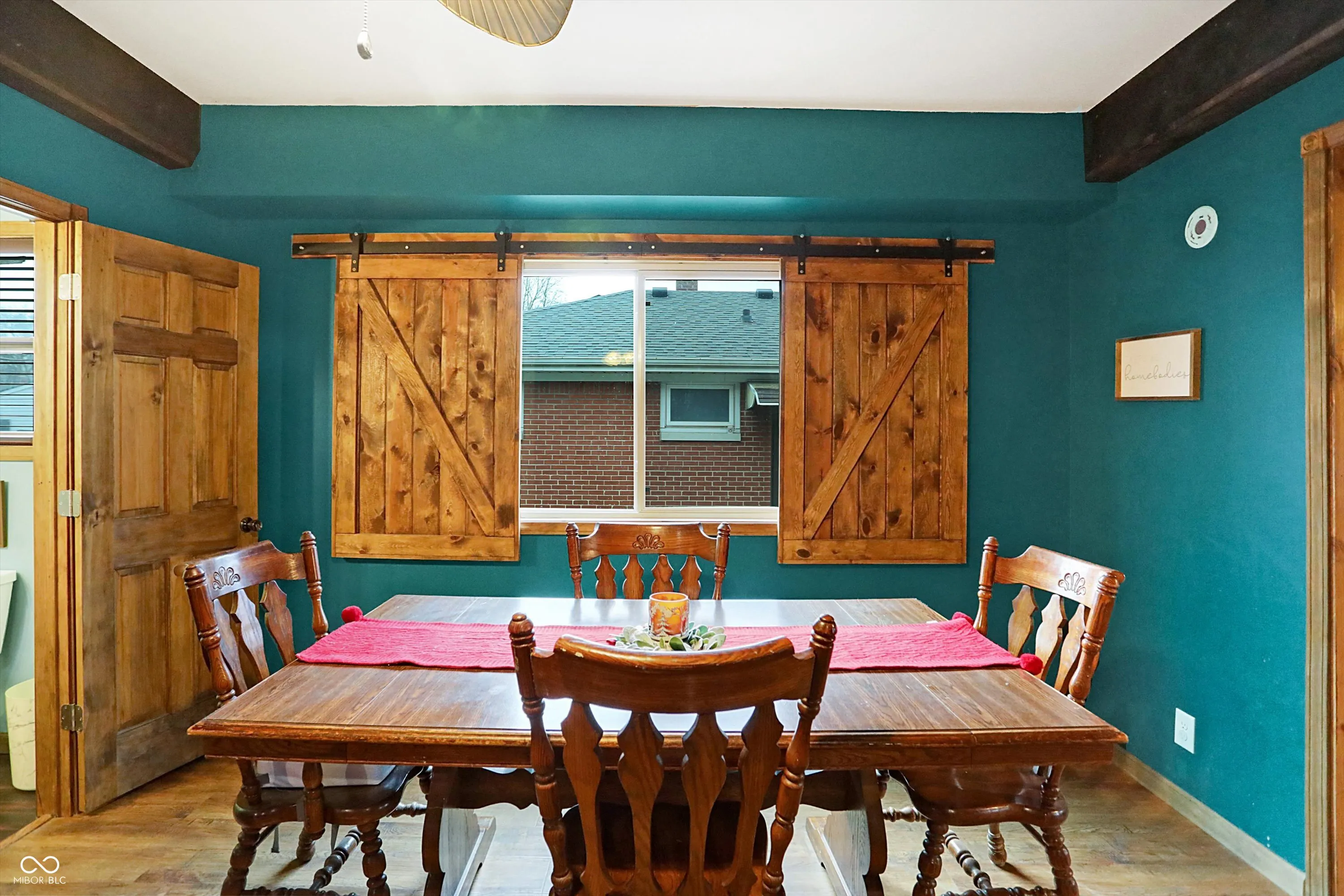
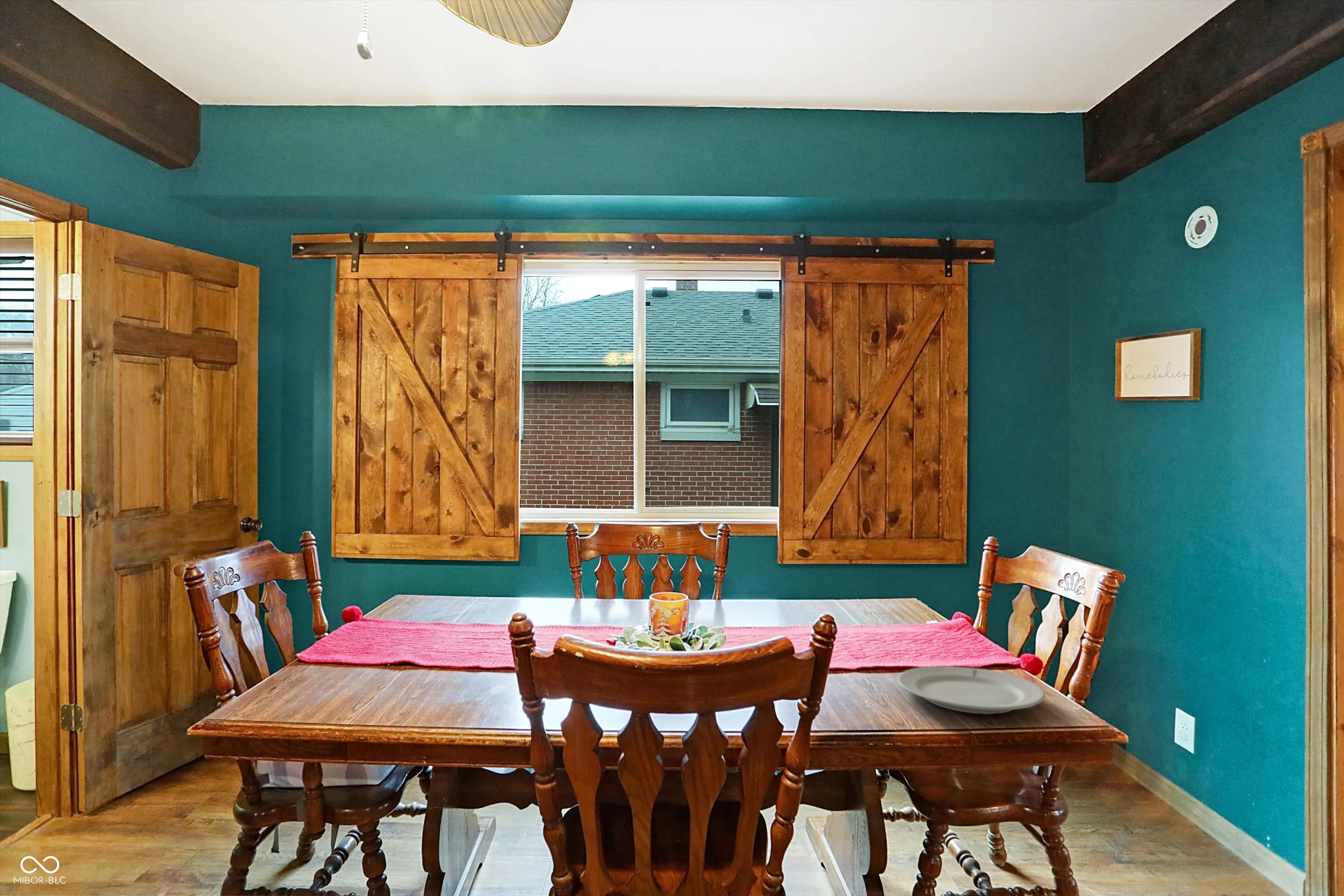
+ chinaware (969, 691)
